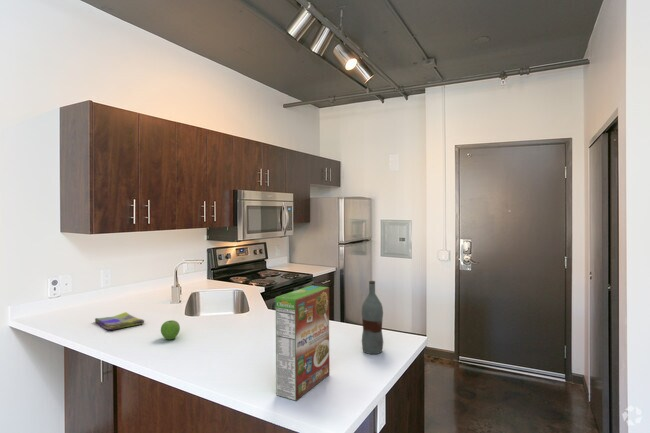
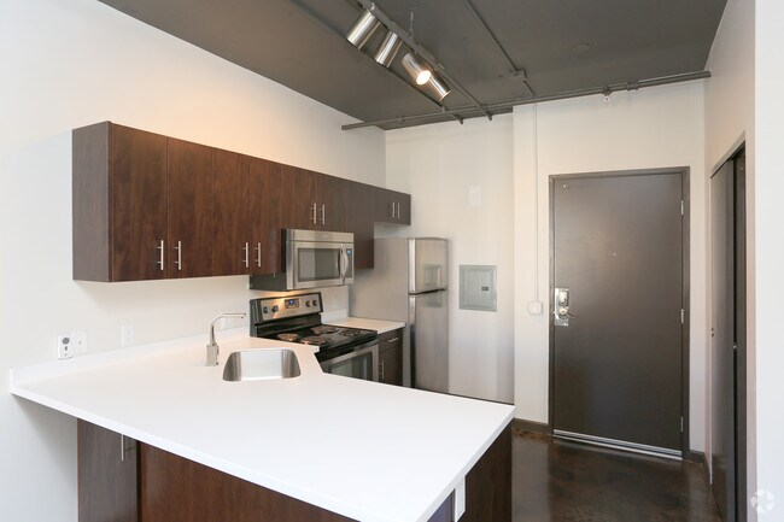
- fruit (170, 329)
- bottle (372, 316)
- cereal box (304, 338)
- dish towel (119, 320)
